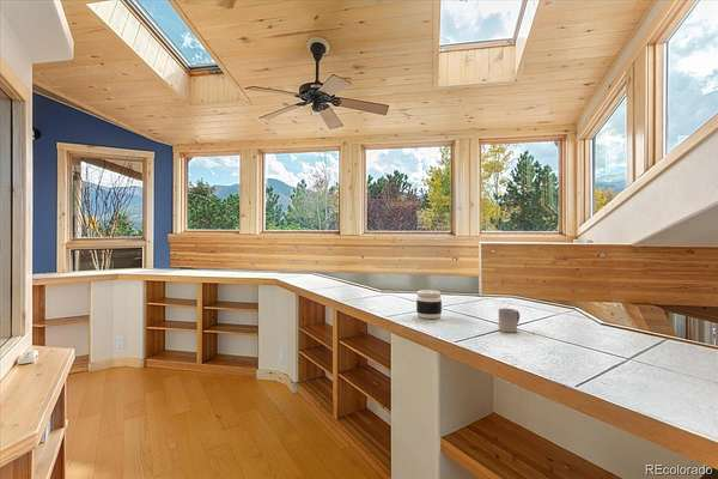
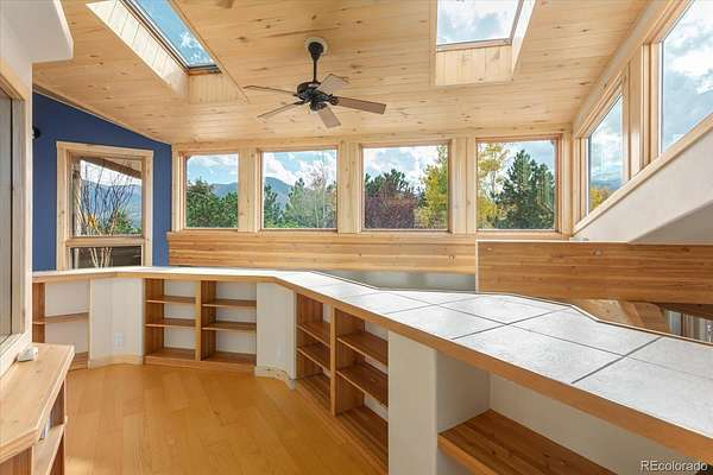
- jar (428, 303)
- cup (510, 319)
